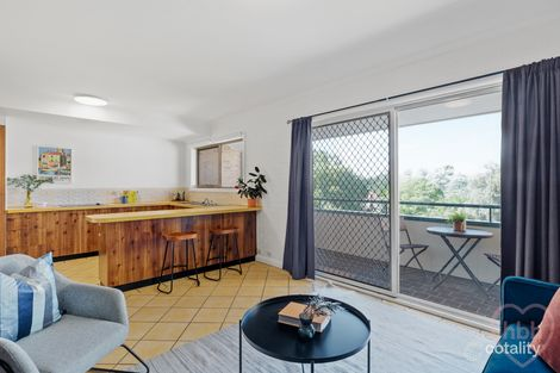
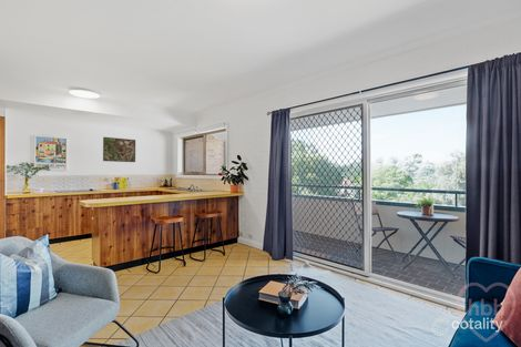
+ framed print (120, 150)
